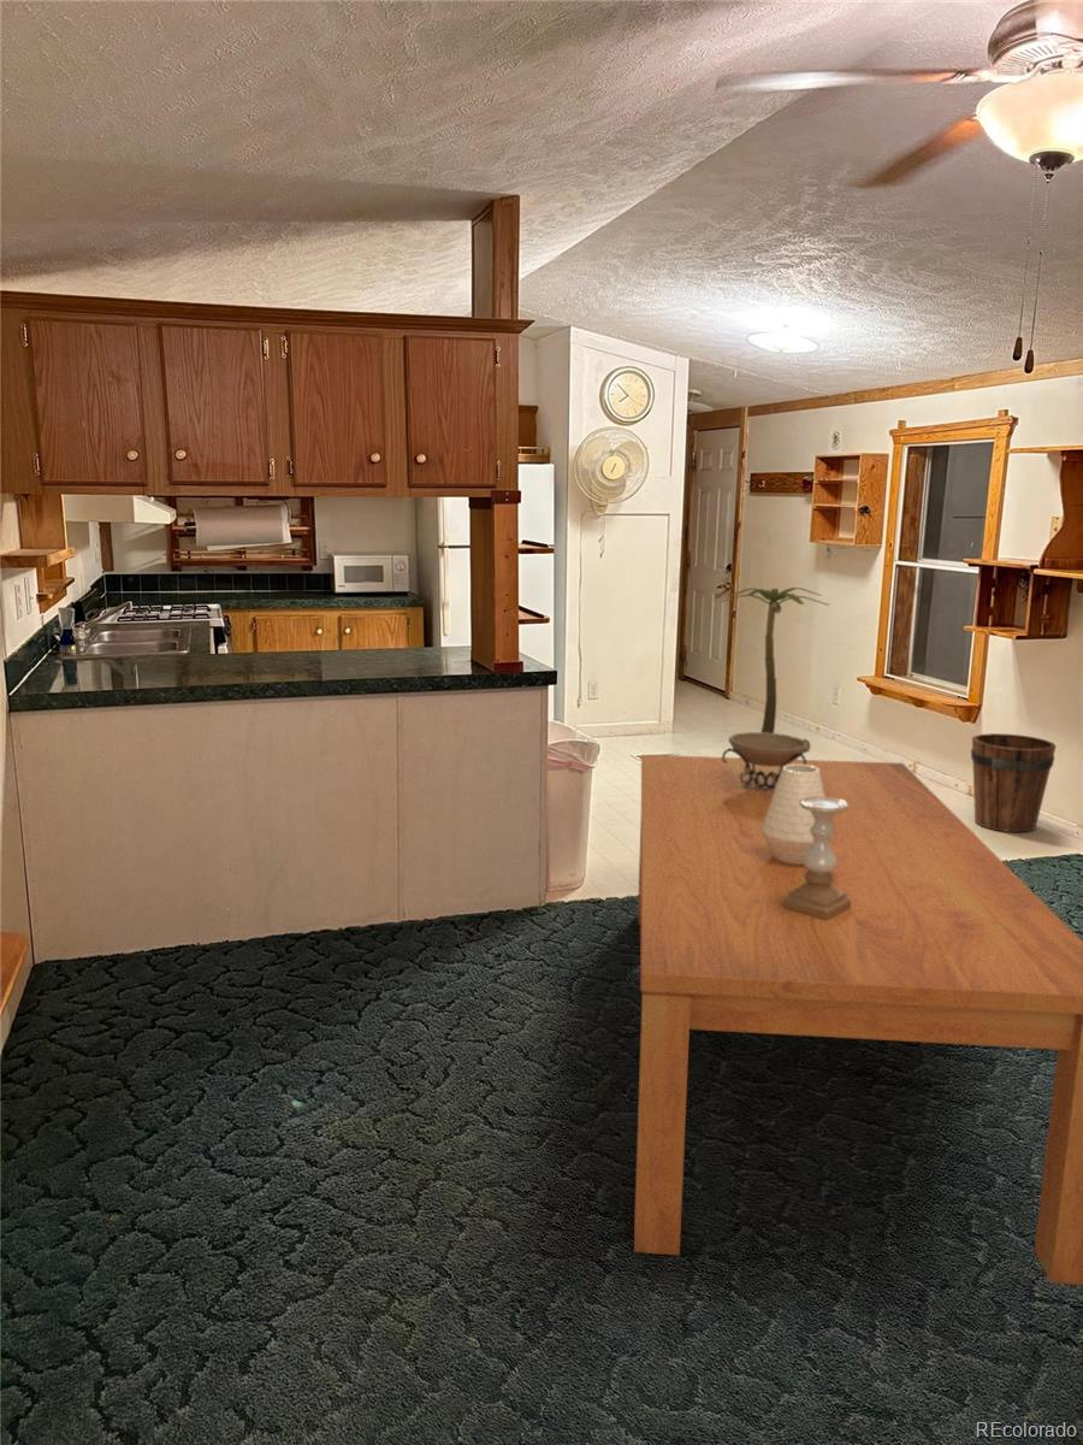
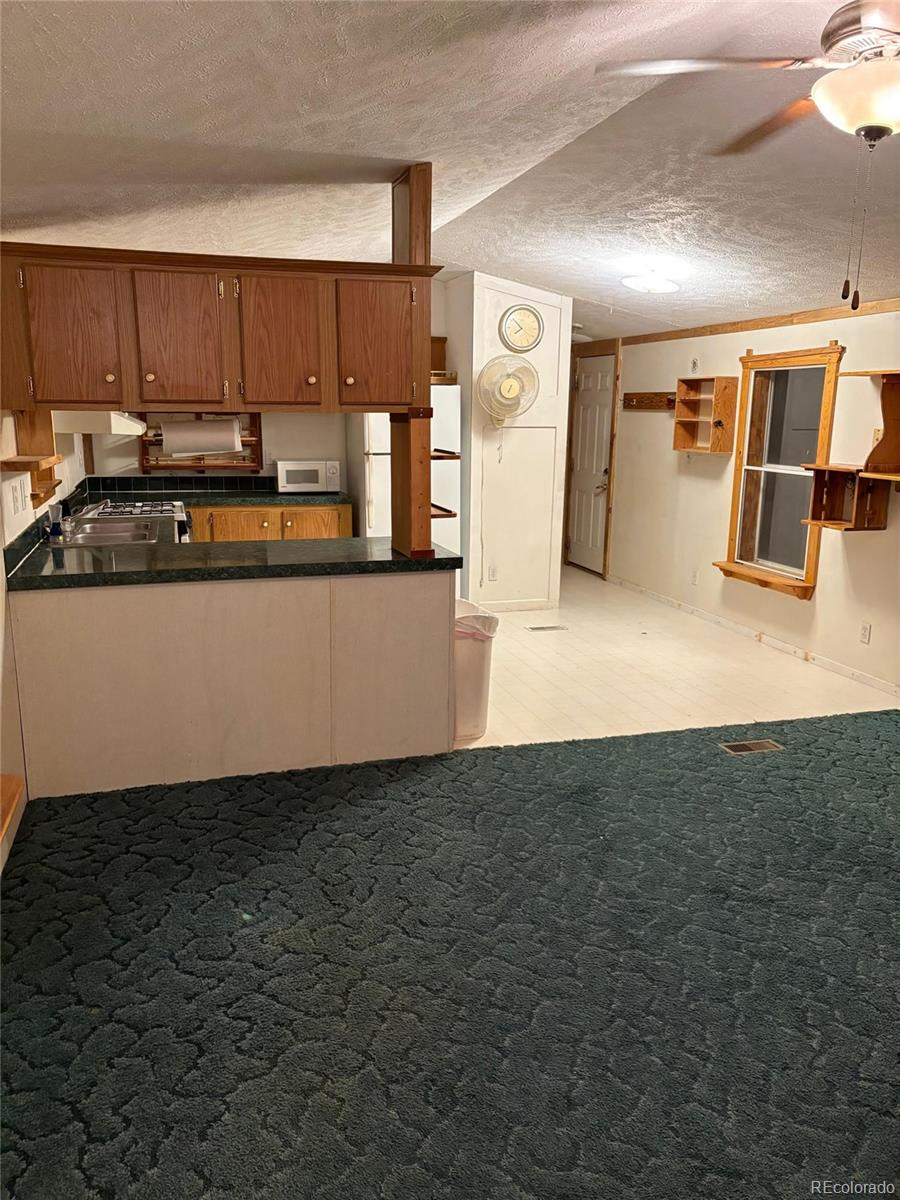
- decorative bowl (767, 763)
- bucket (1008, 783)
- palm tree (770, 663)
- dining table (804, 942)
- vase (798, 812)
- candle holder (819, 854)
